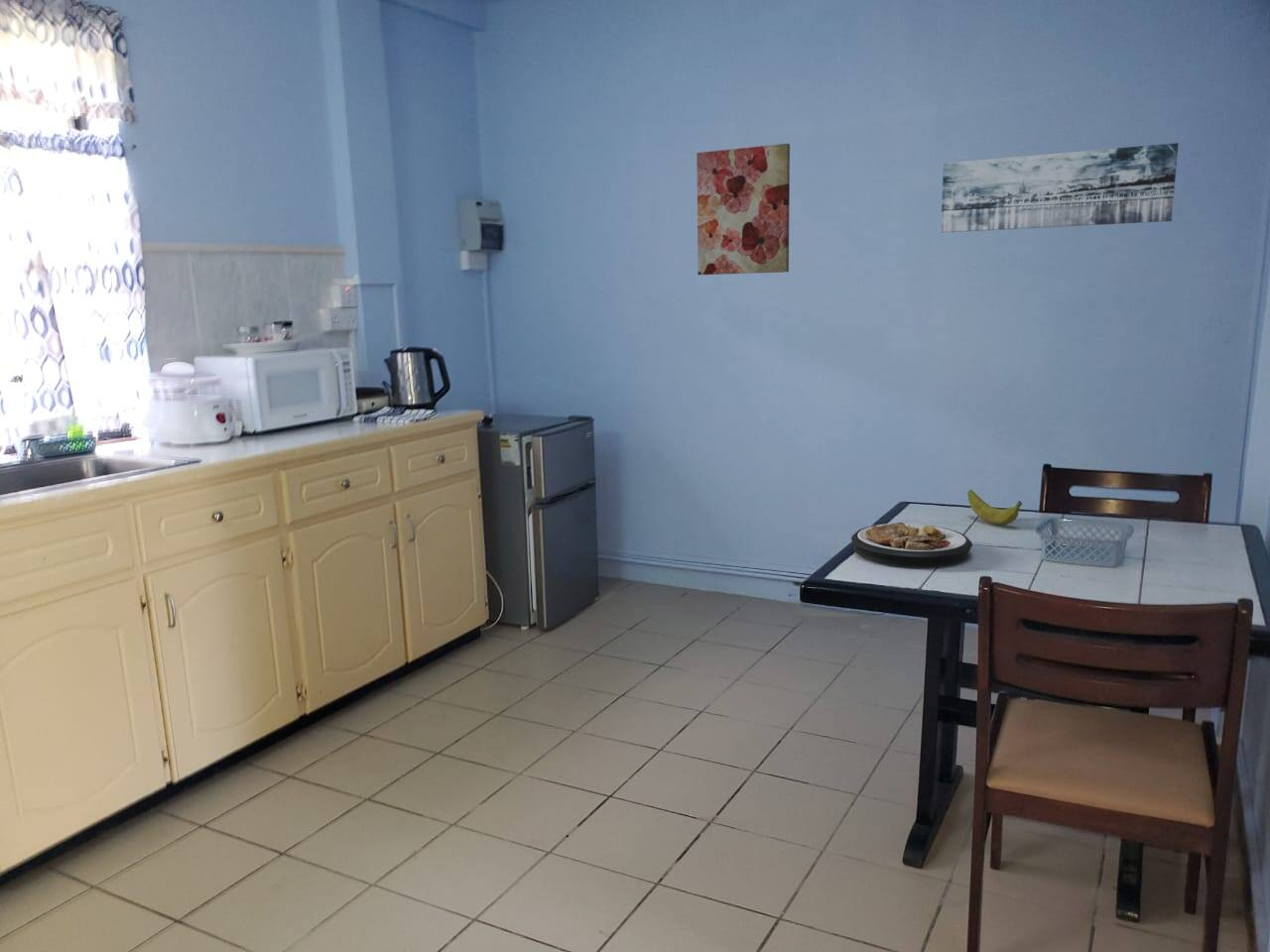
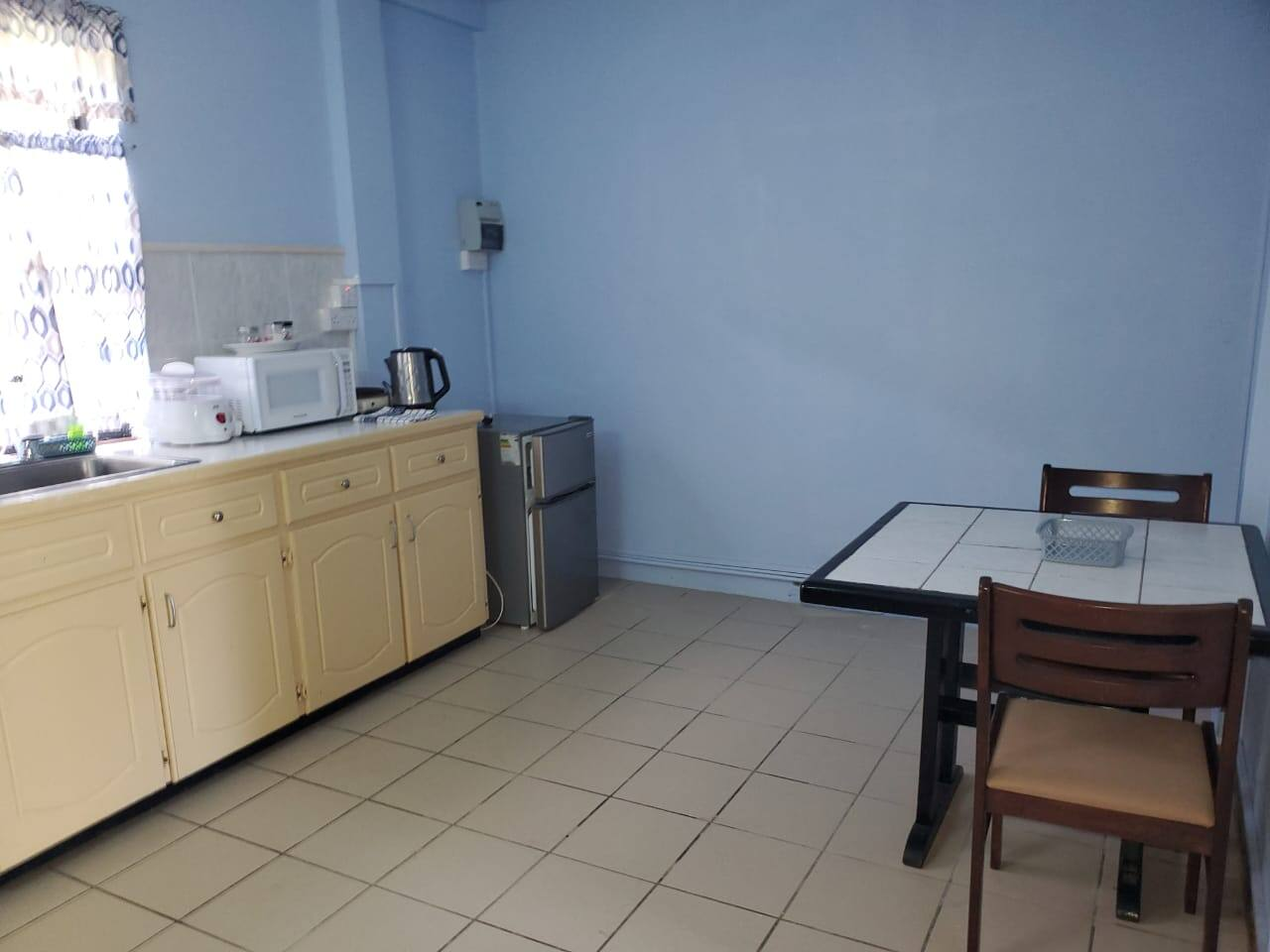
- banana (993, 509)
- wall art (742, 211)
- plate (910, 538)
- wall art (1052, 190)
